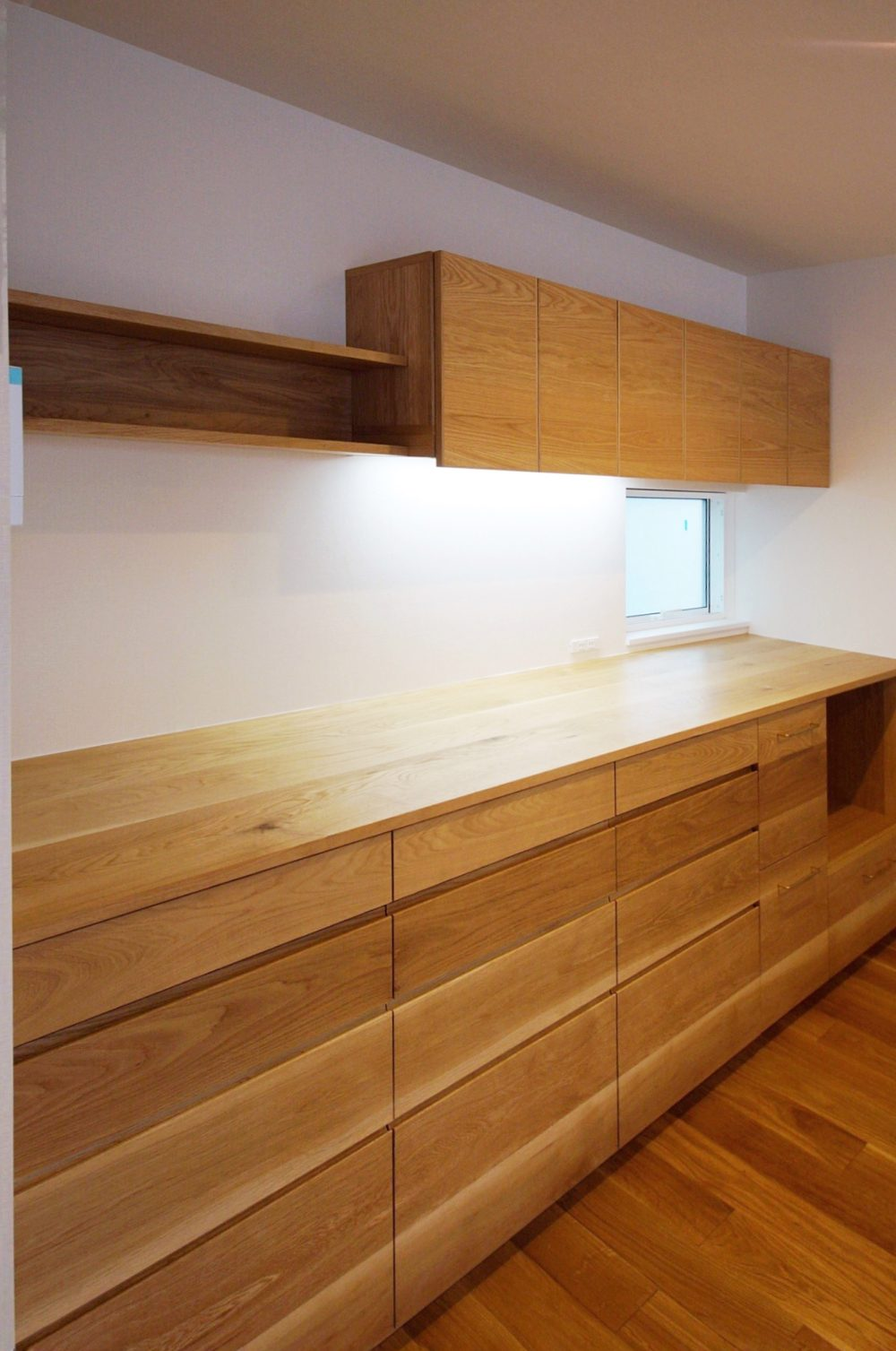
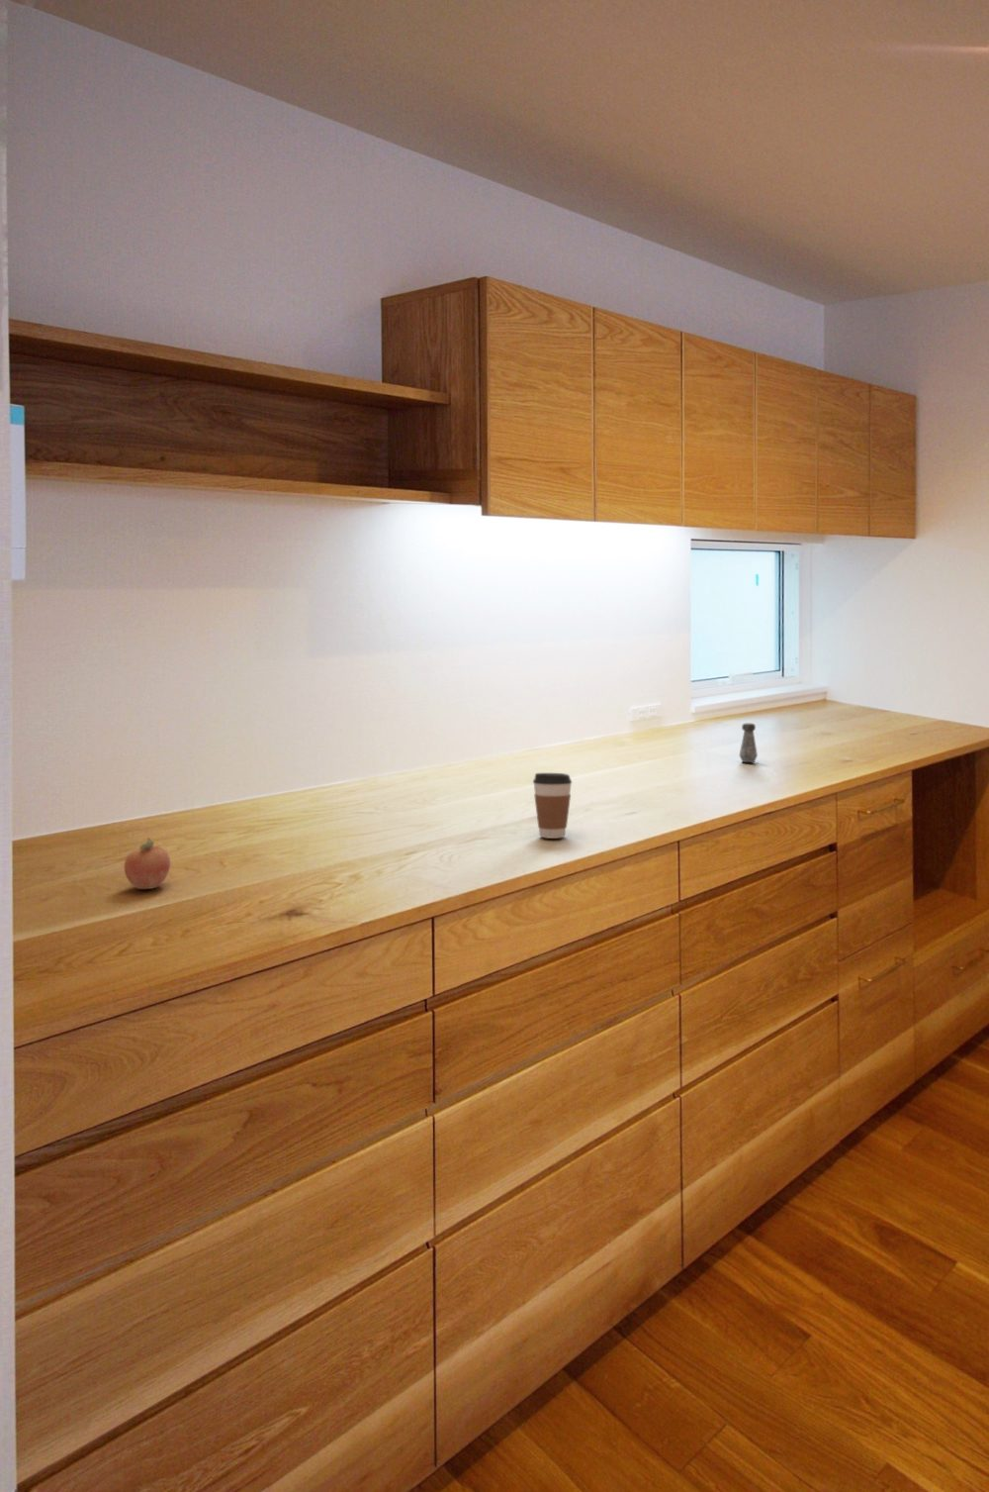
+ fruit (147, 863)
+ coffee cup (552, 805)
+ salt shaker (747, 742)
